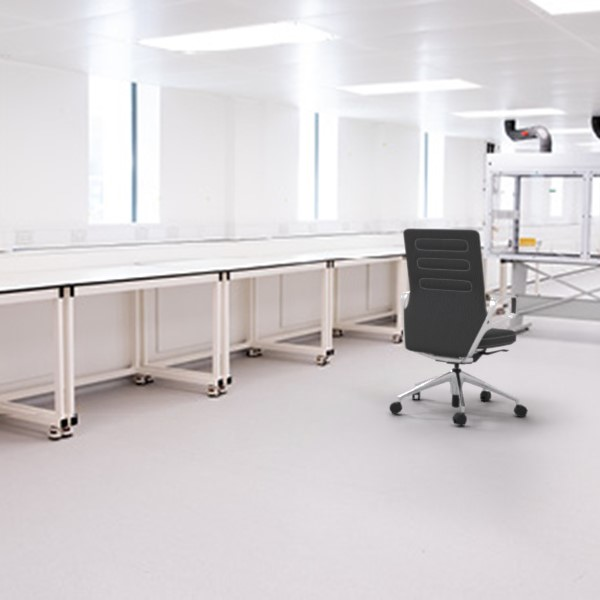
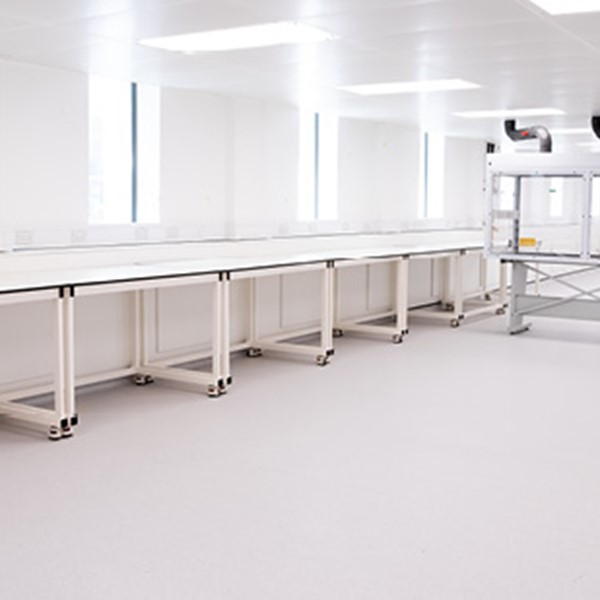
- office chair (461, 320)
